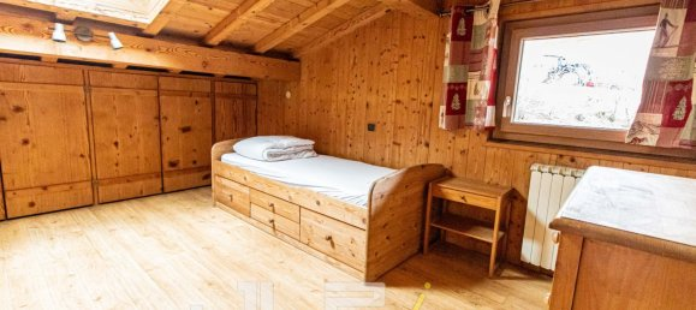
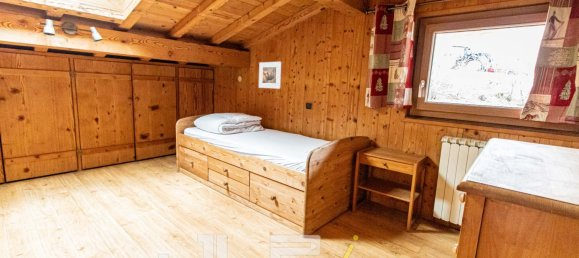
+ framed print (269, 75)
